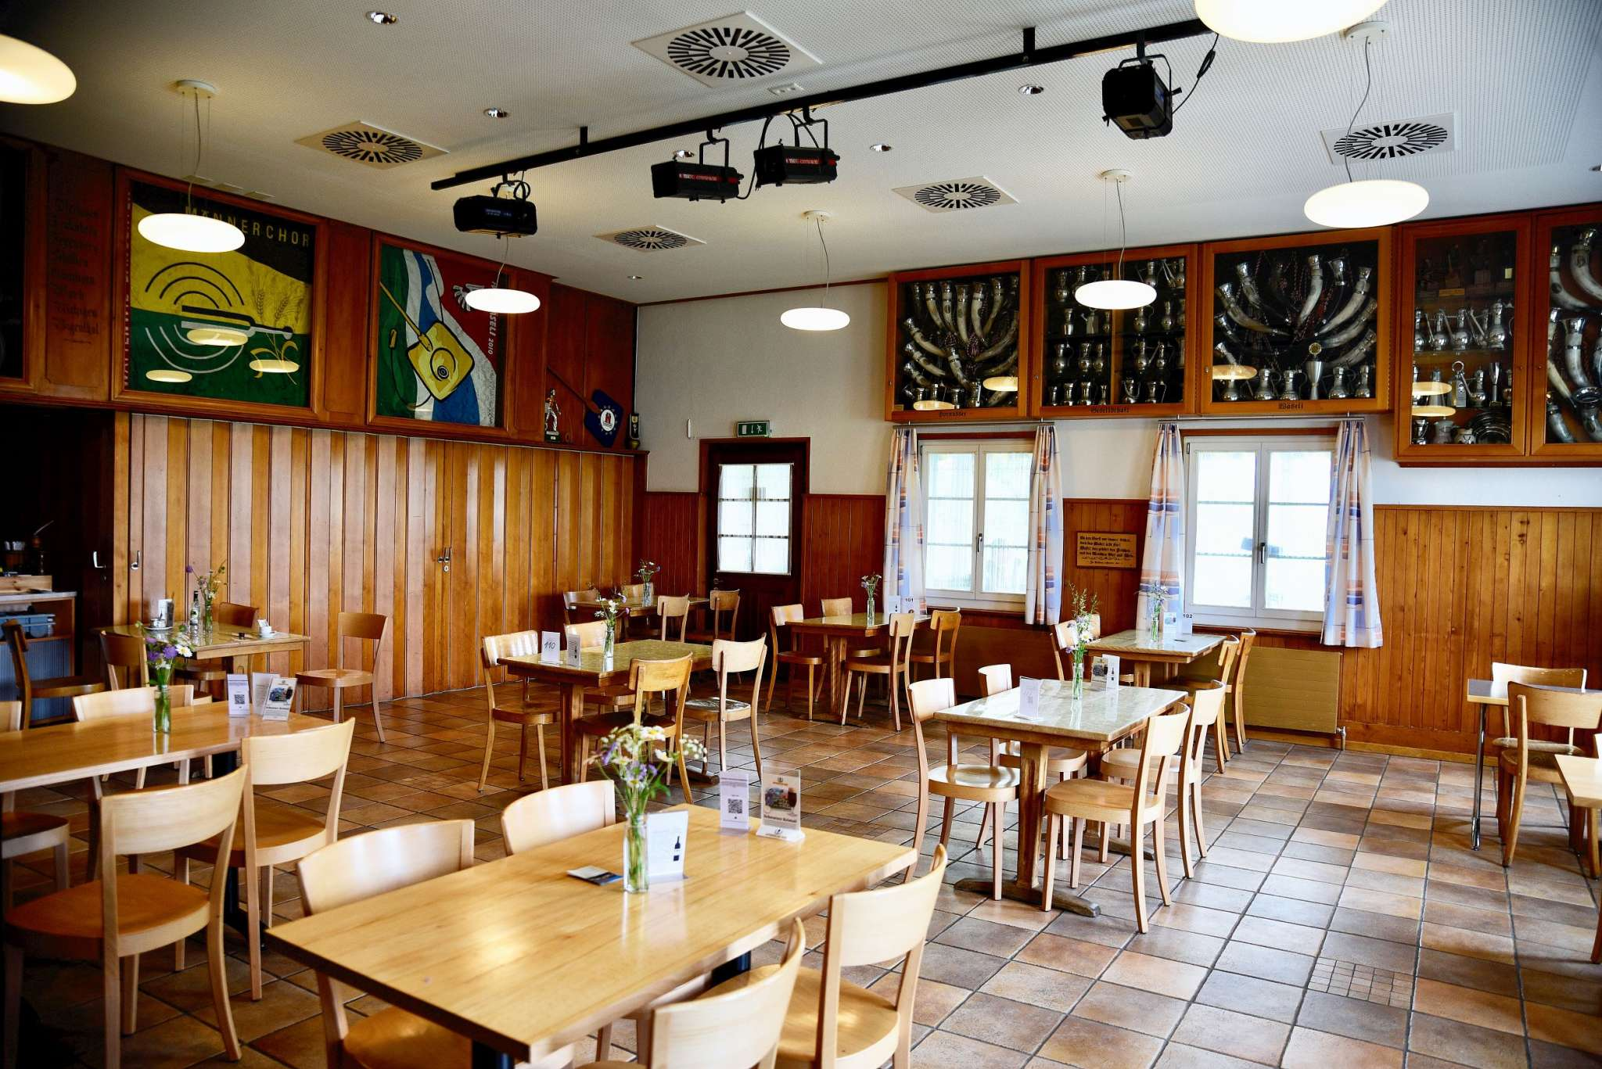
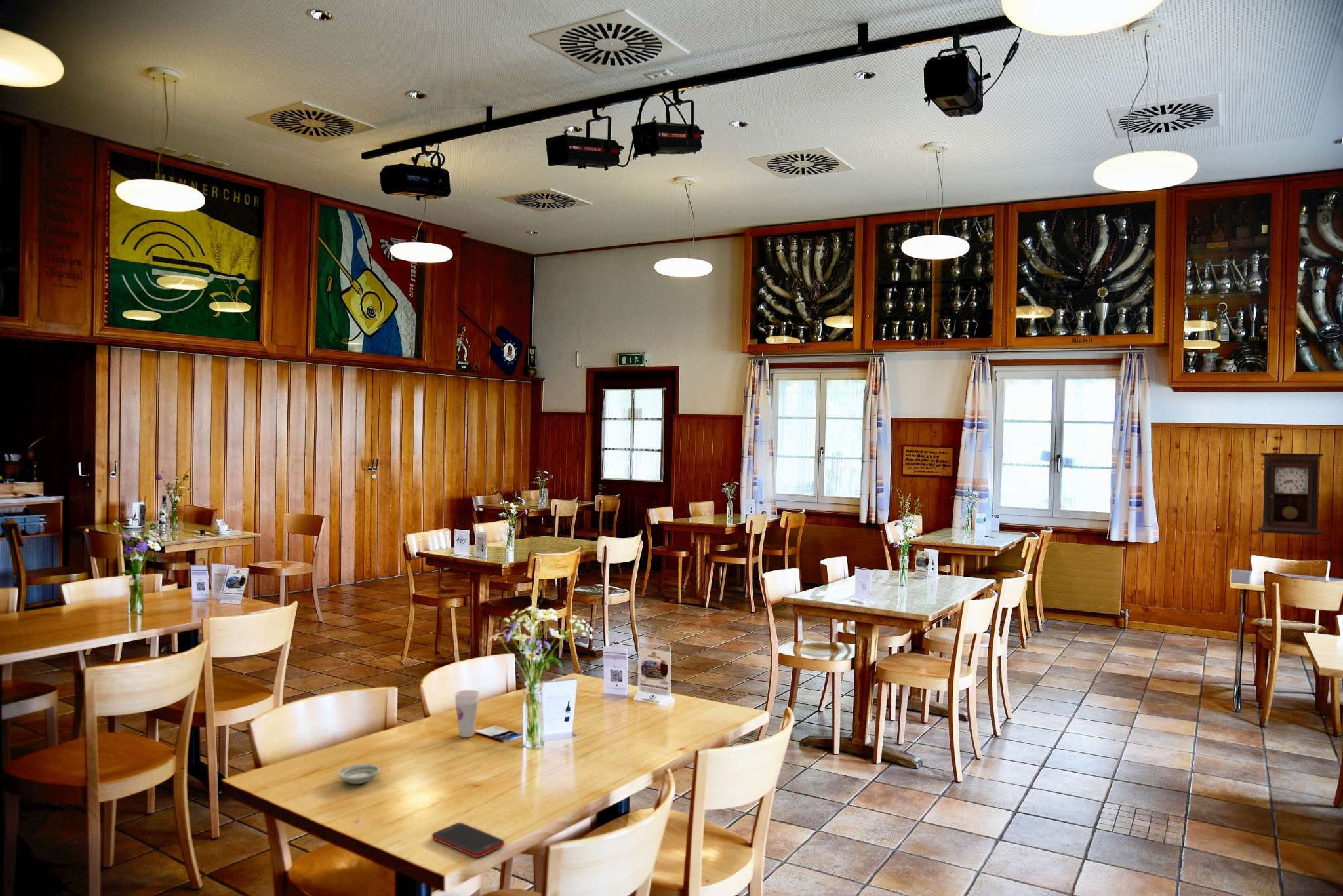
+ cell phone (468, 840)
+ cup (466, 714)
+ saucer (359, 775)
+ pendulum clock (1291, 493)
